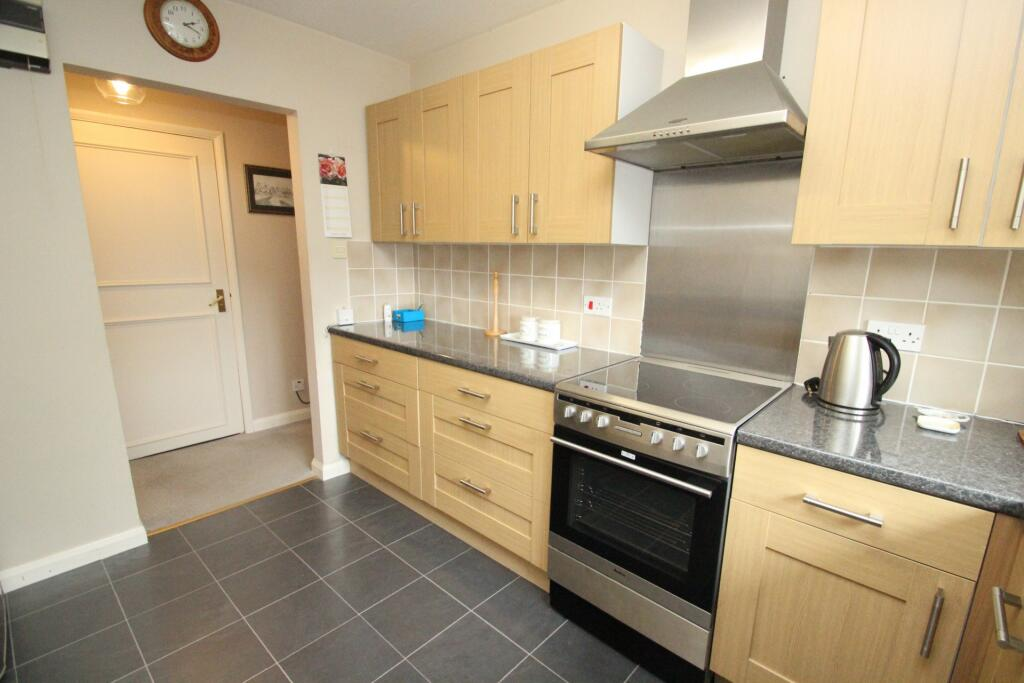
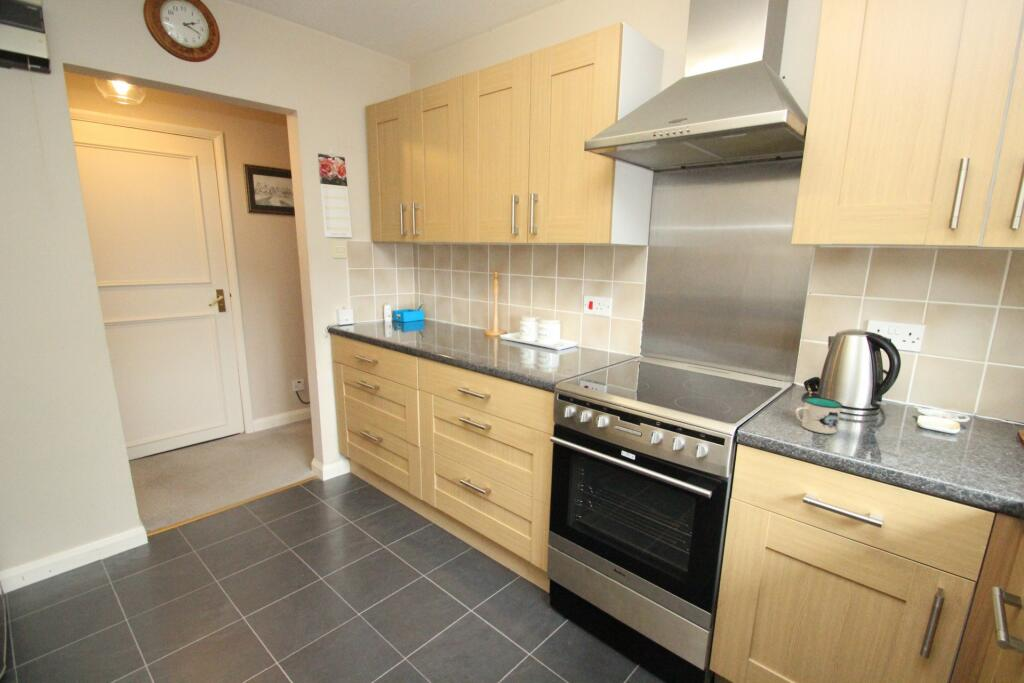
+ mug (816, 415)
